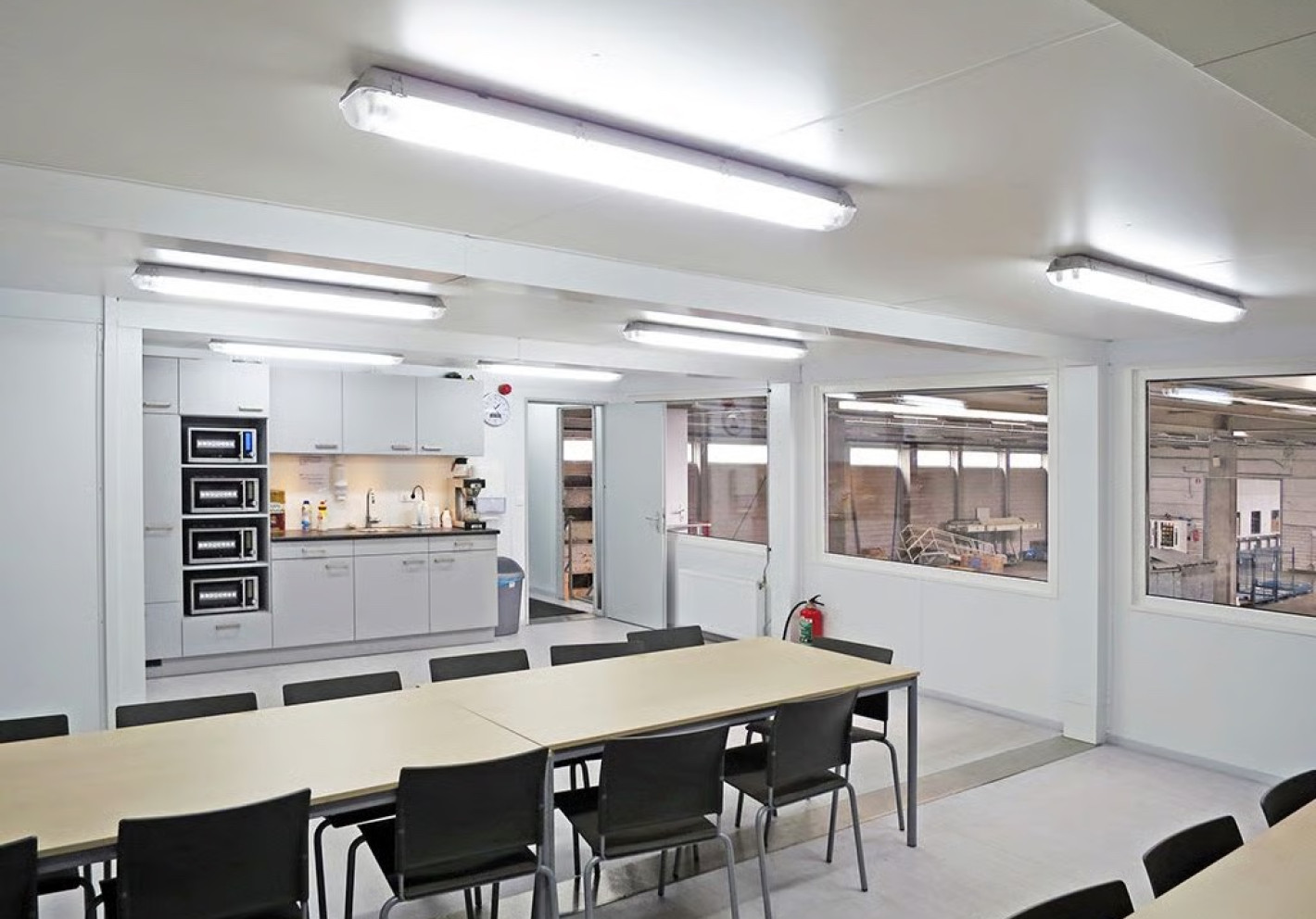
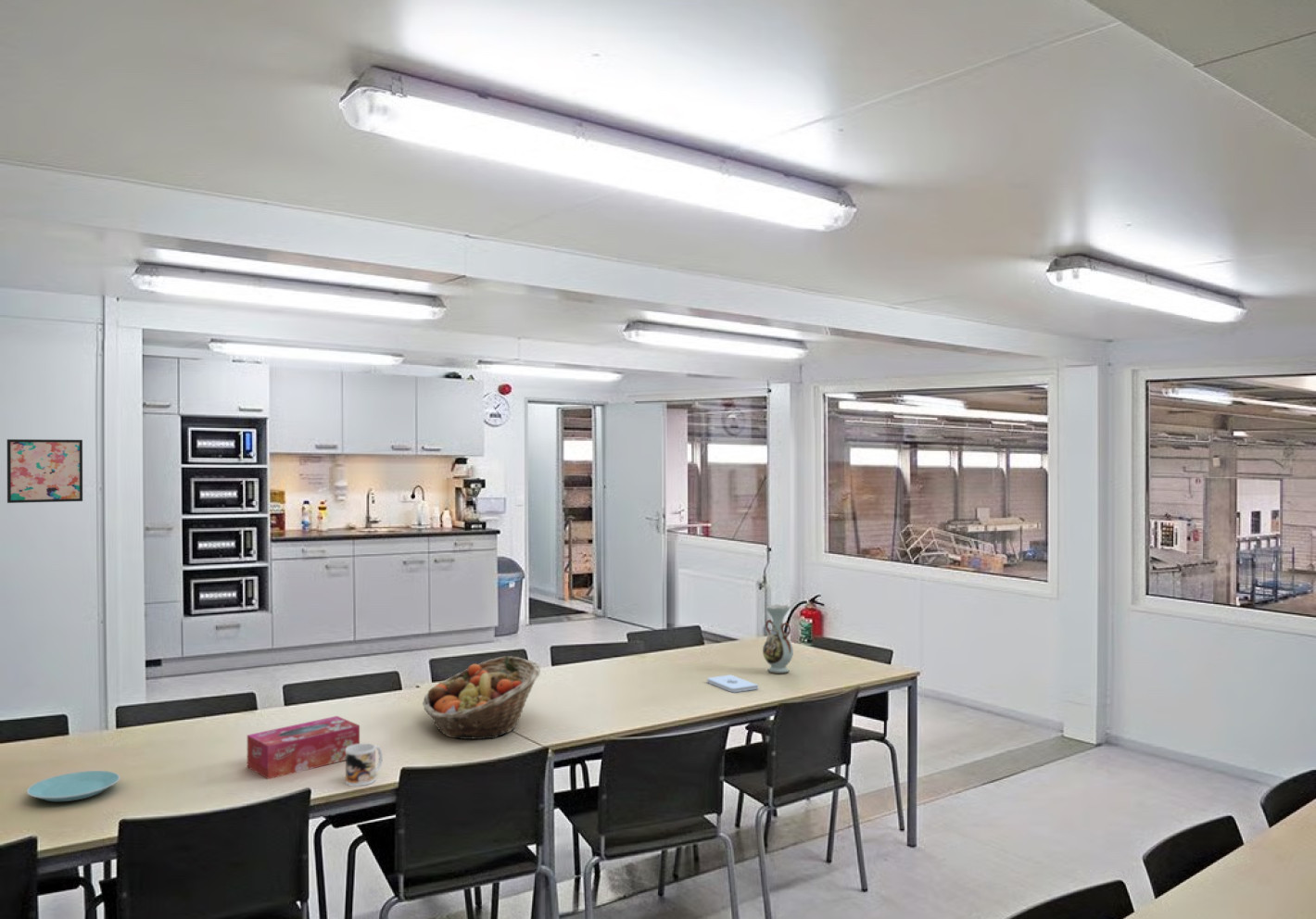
+ tissue box (304, 746)
+ wall art (45, 471)
+ plate (74, 787)
+ mug (365, 762)
+ fruit basket (482, 696)
+ vase (778, 638)
+ notepad (731, 683)
